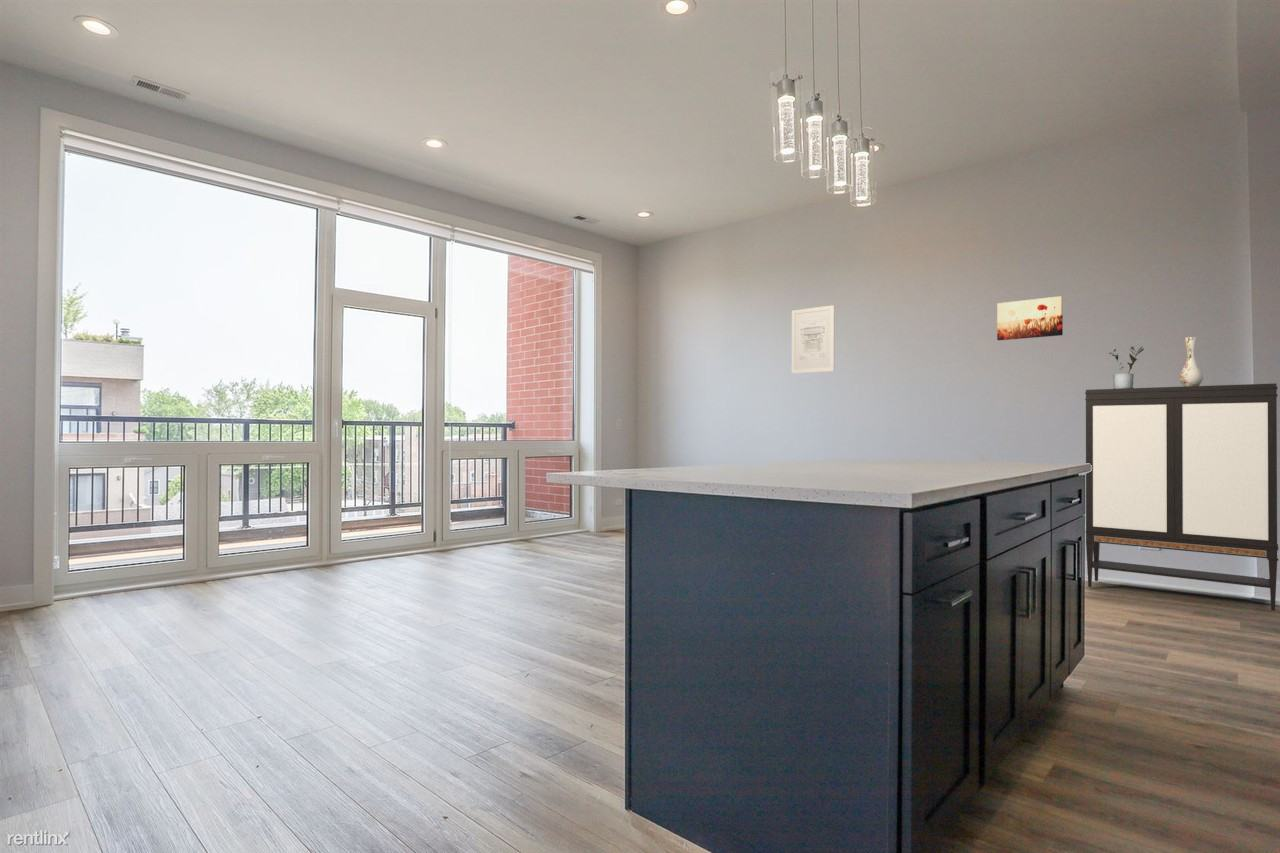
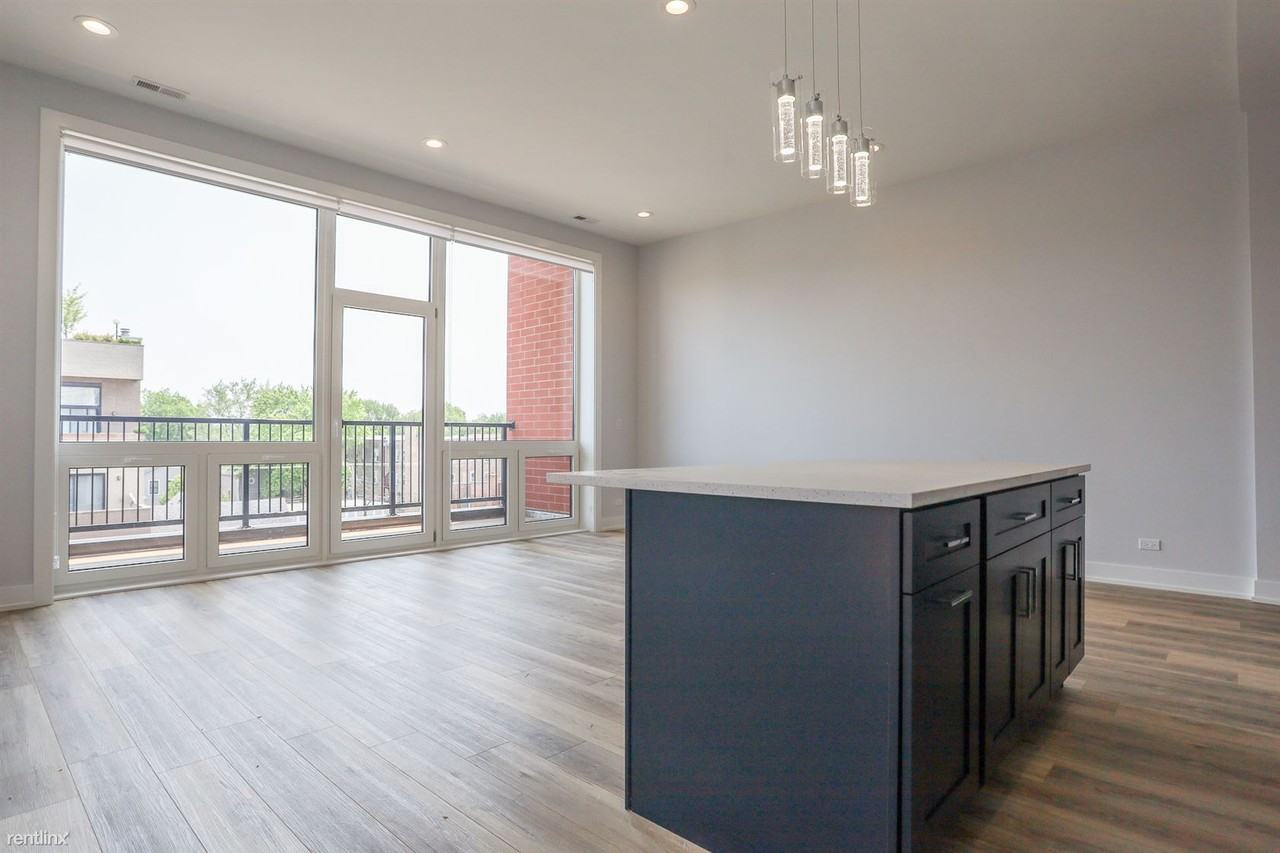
- vase (1191, 361)
- wall art (1029, 318)
- potted plant (1122, 367)
- wall art (812, 340)
- storage cabinet (1176, 491)
